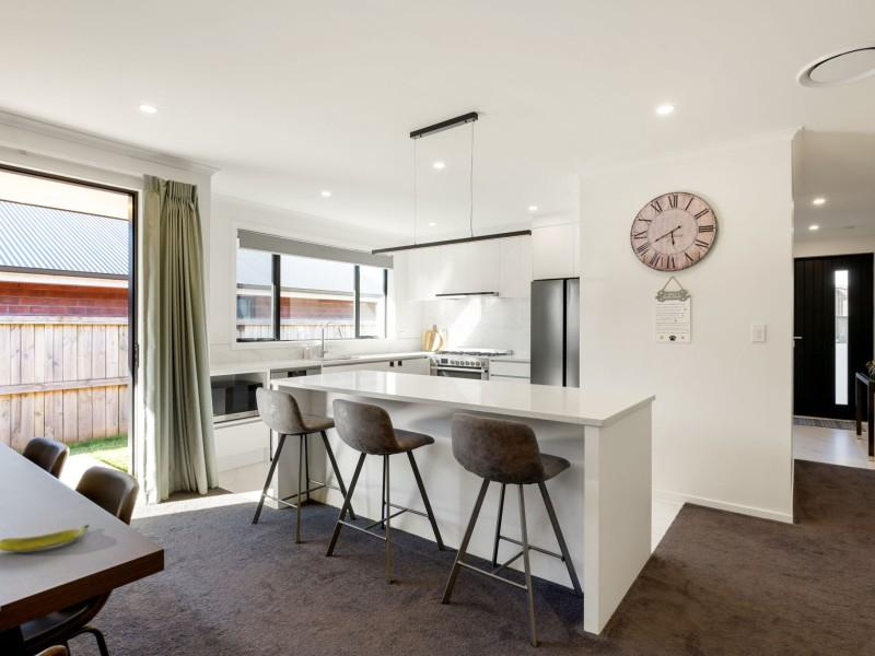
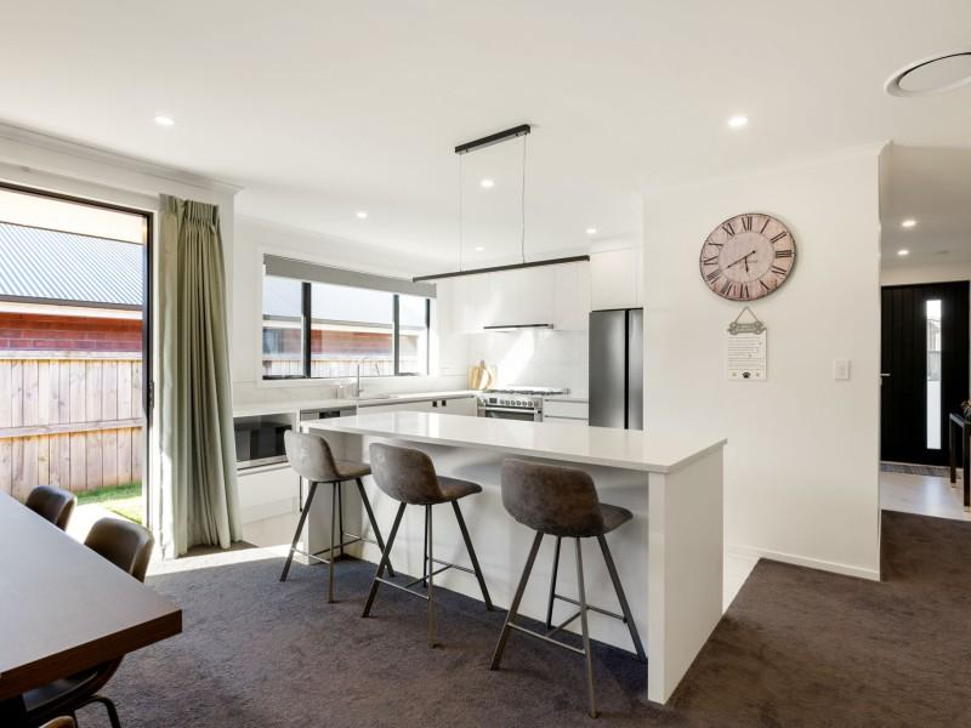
- banana (44, 537)
